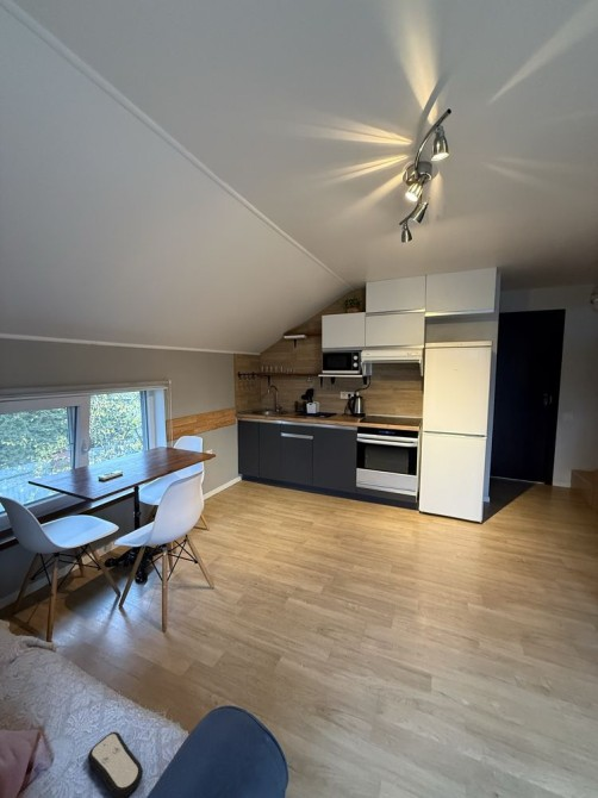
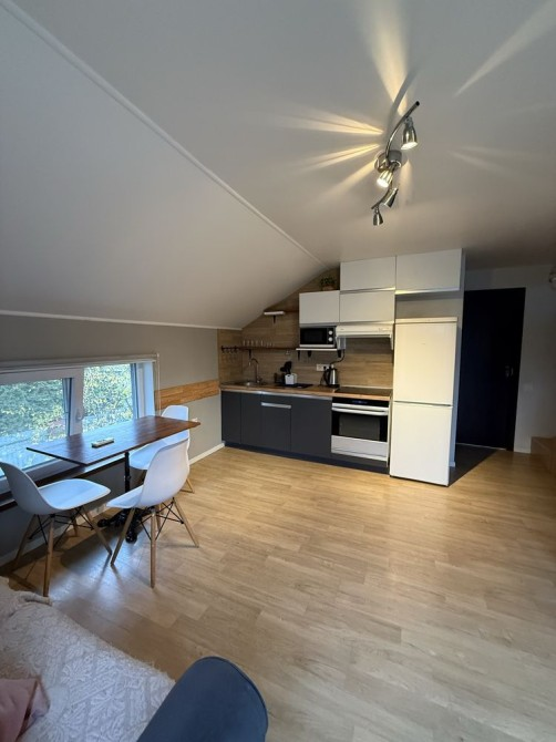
- remote control (116, 763)
